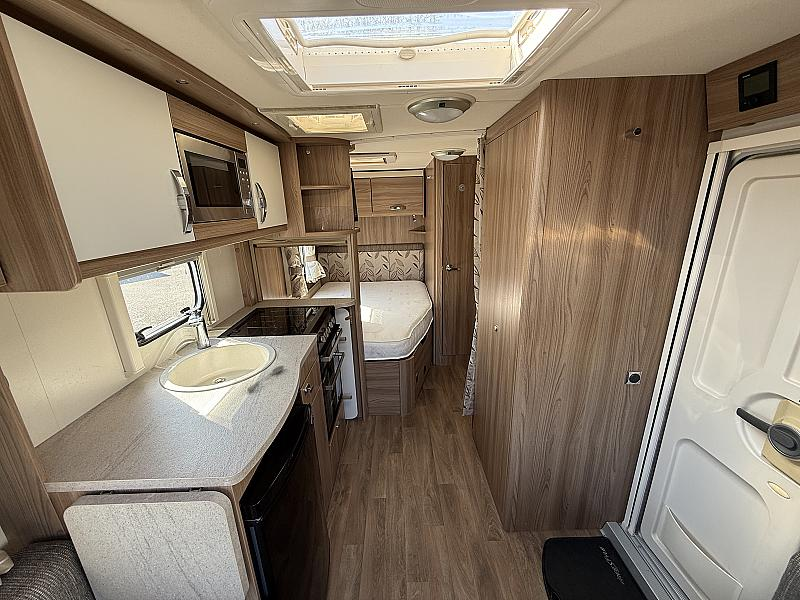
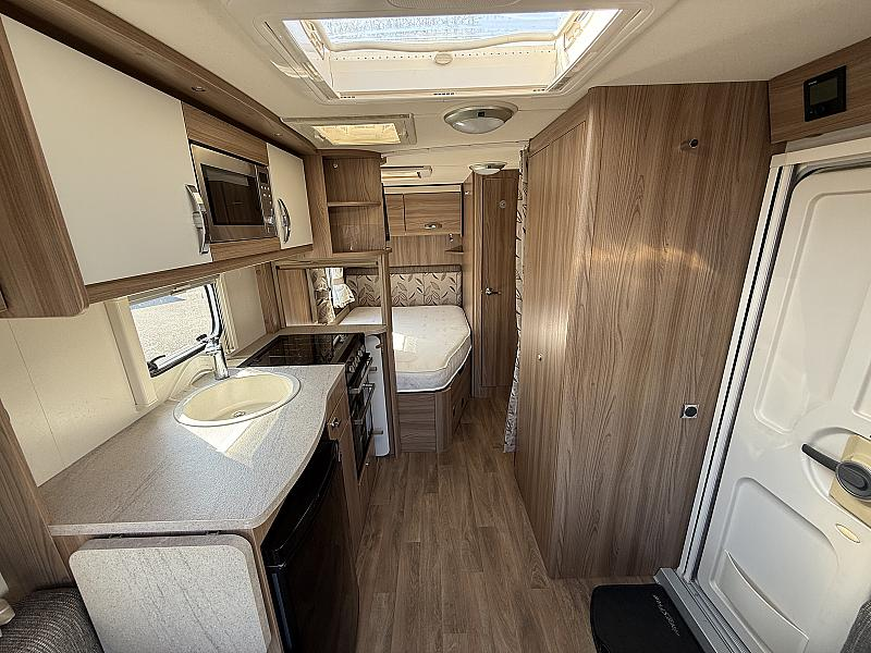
- soupspoon (267, 376)
